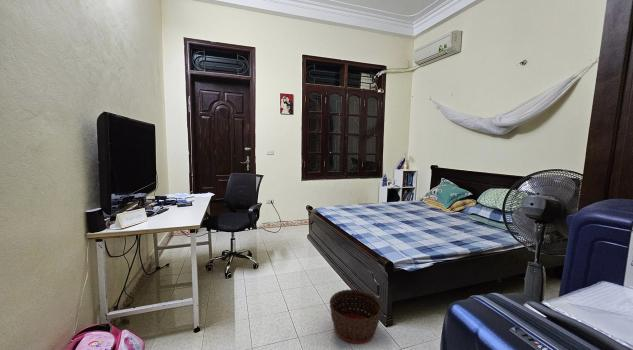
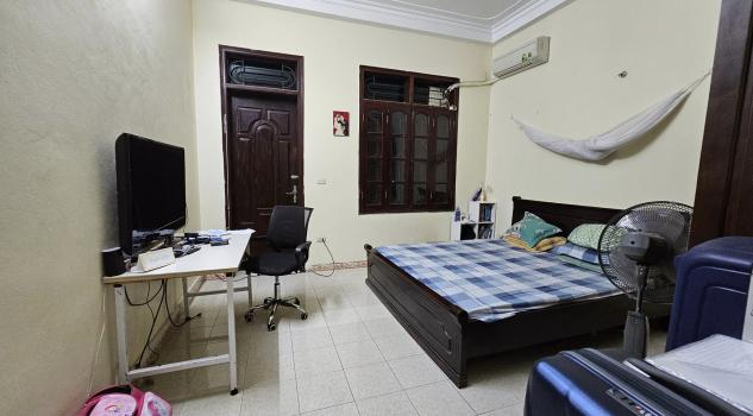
- basket (354, 316)
